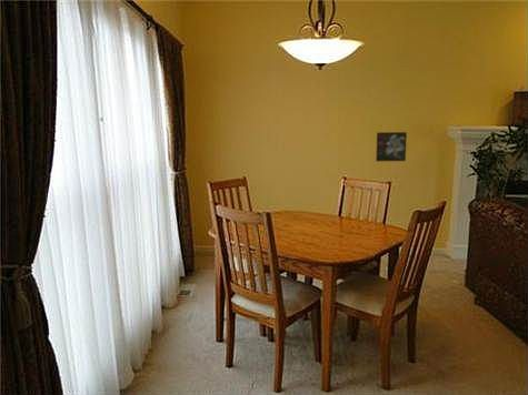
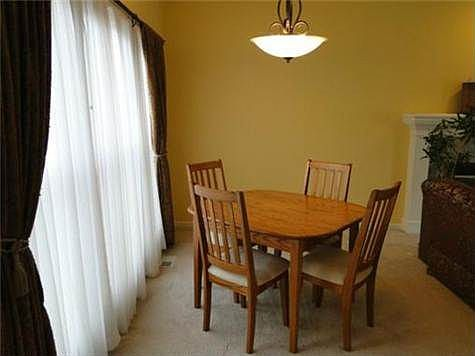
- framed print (390, 146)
